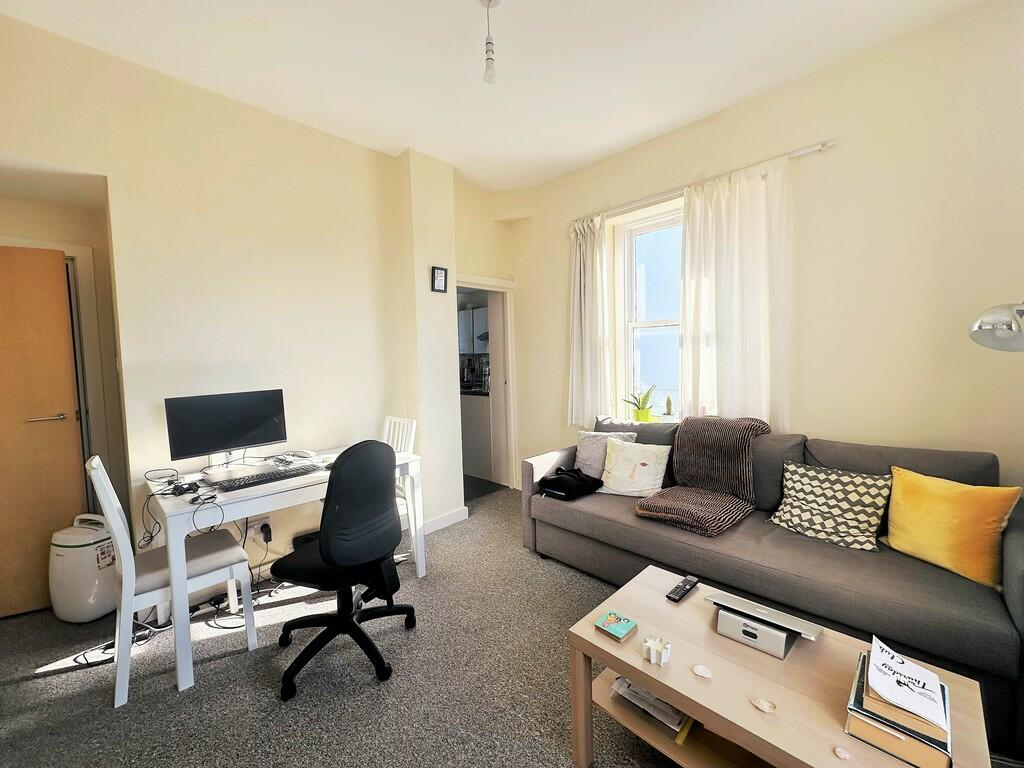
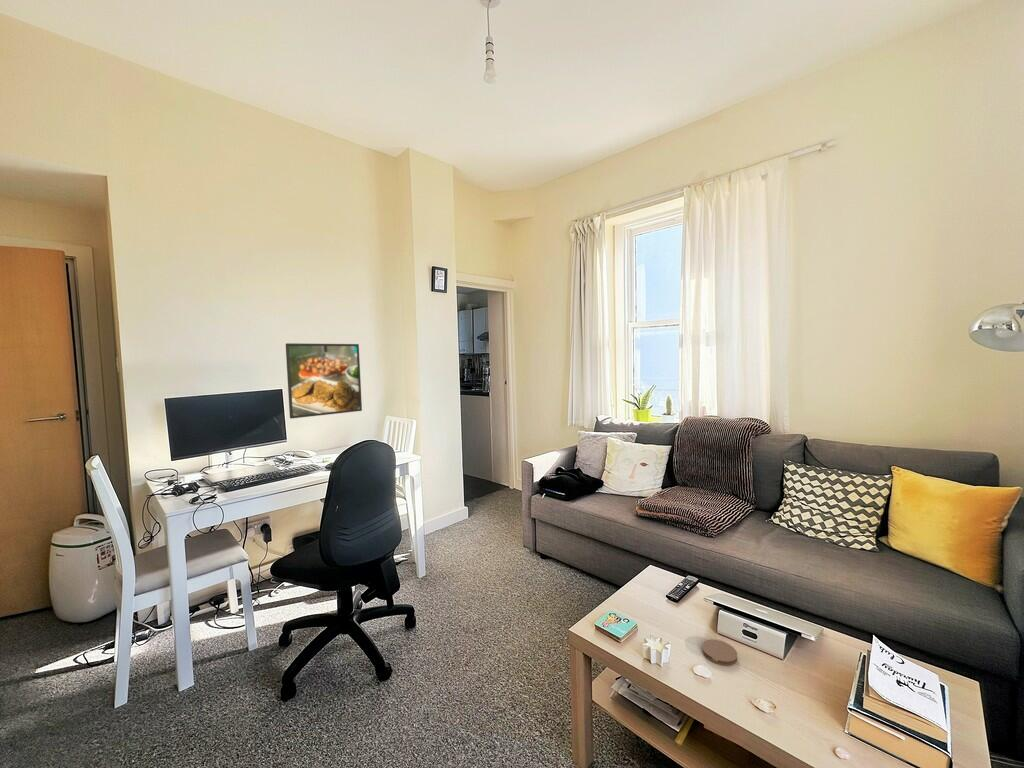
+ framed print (326, 379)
+ coaster (719, 652)
